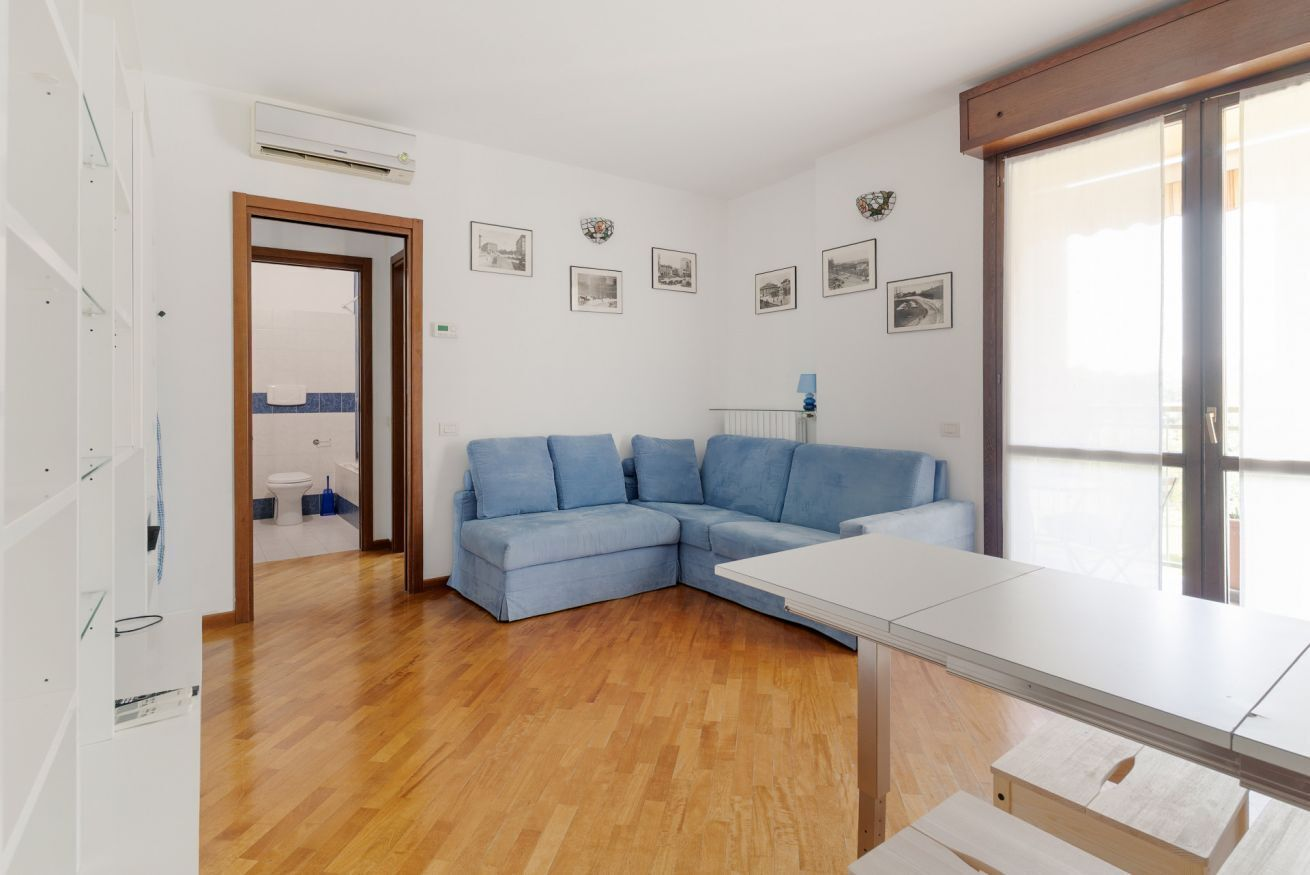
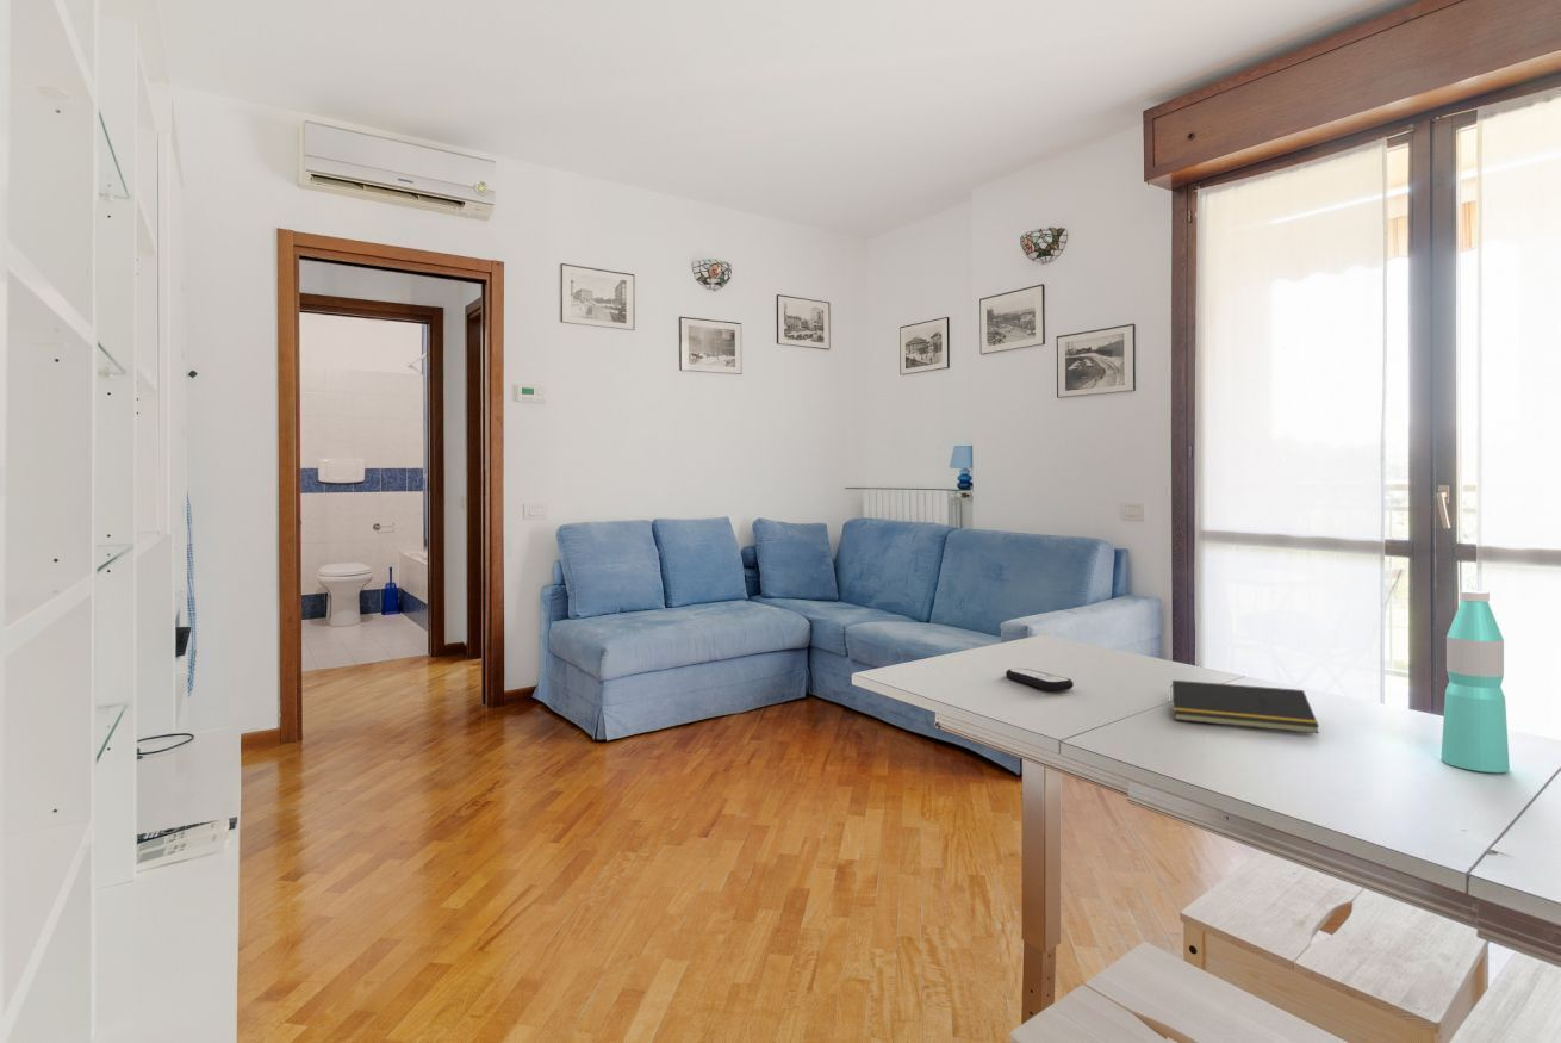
+ notepad (1239, 704)
+ remote control (1037, 678)
+ water bottle (1474, 677)
